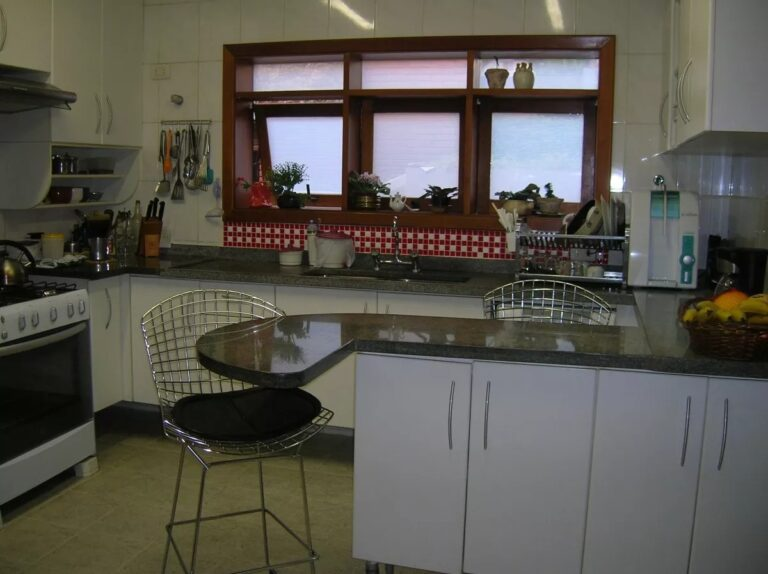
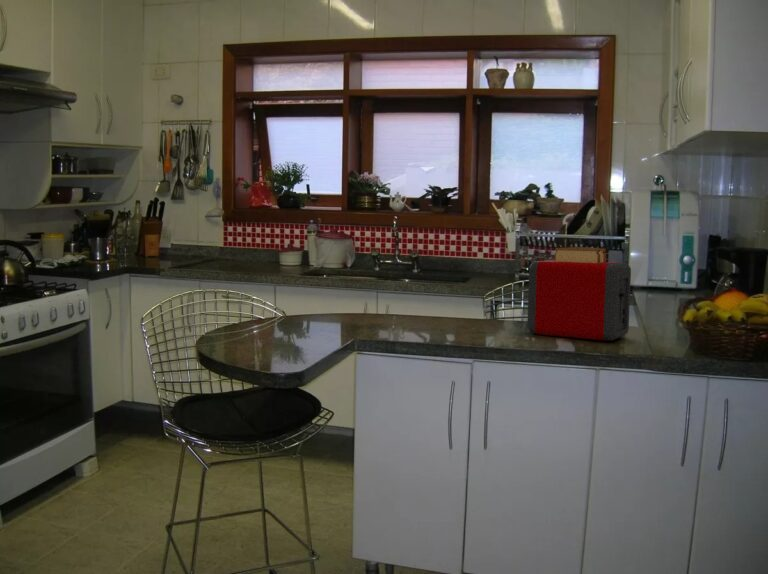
+ toaster (580, 291)
